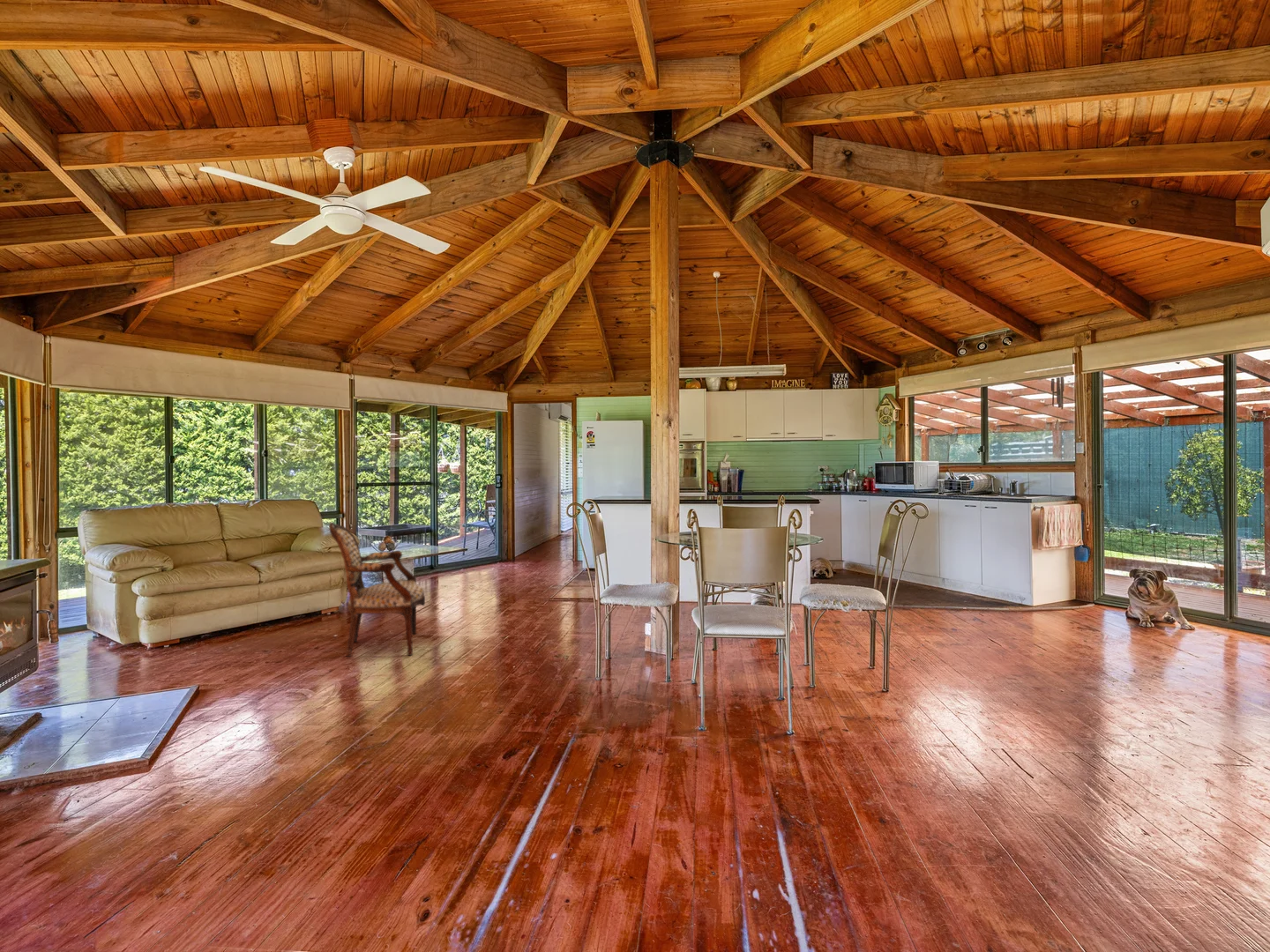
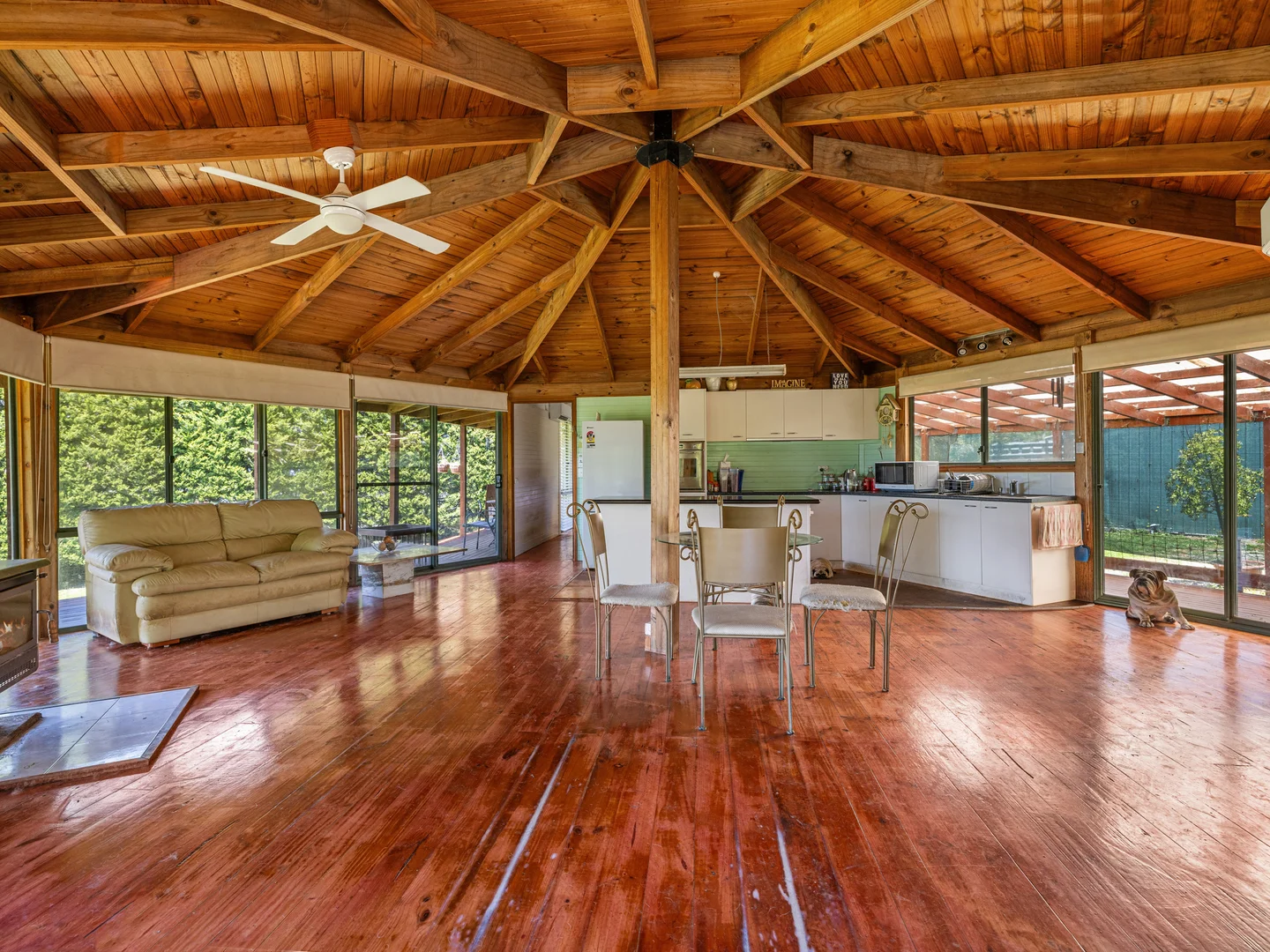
- armchair (378, 584)
